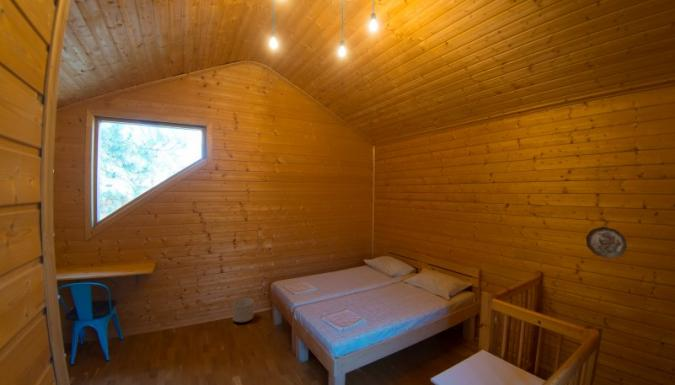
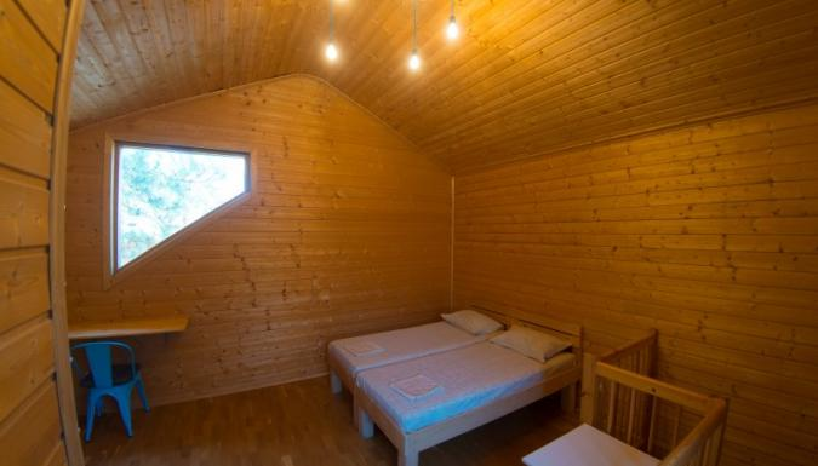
- planter (243, 311)
- decorative plate (605, 242)
